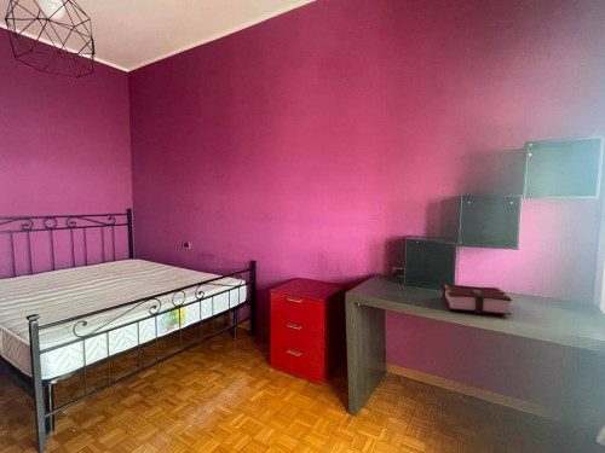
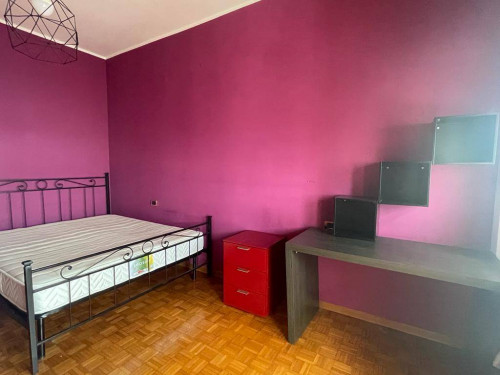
- book (473, 297)
